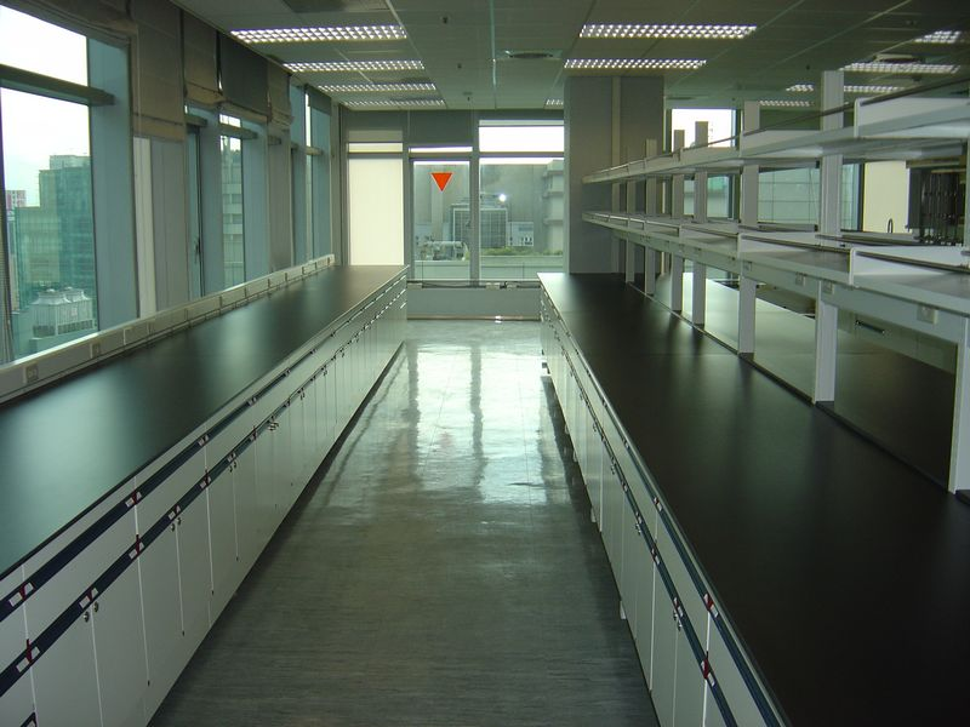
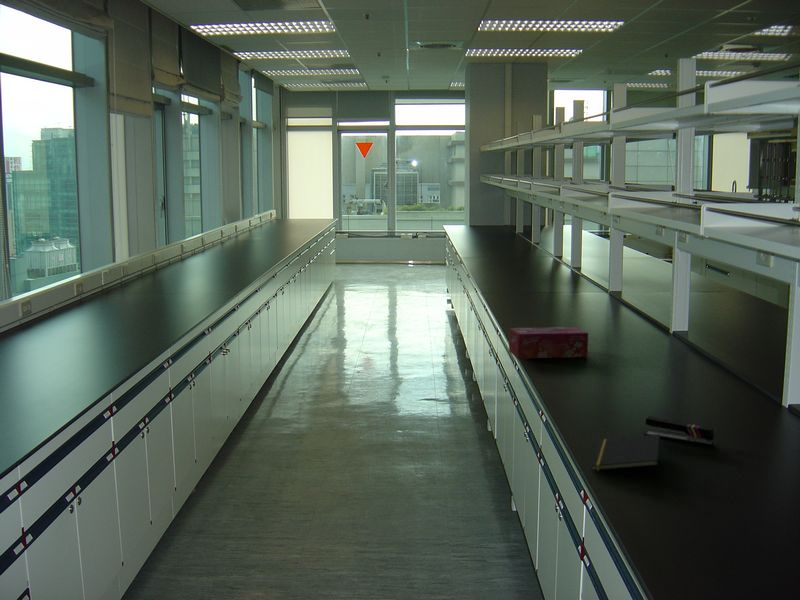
+ tissue box (547, 342)
+ notepad (626, 451)
+ stapler (678, 430)
